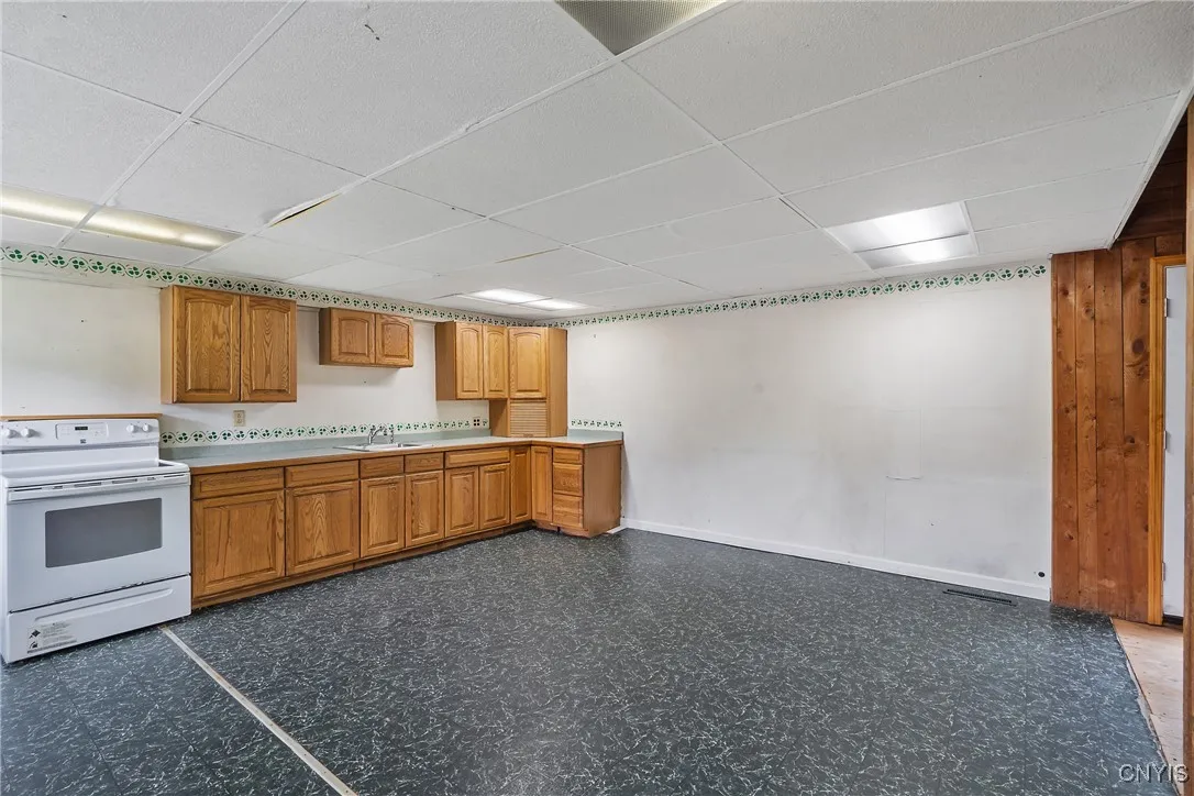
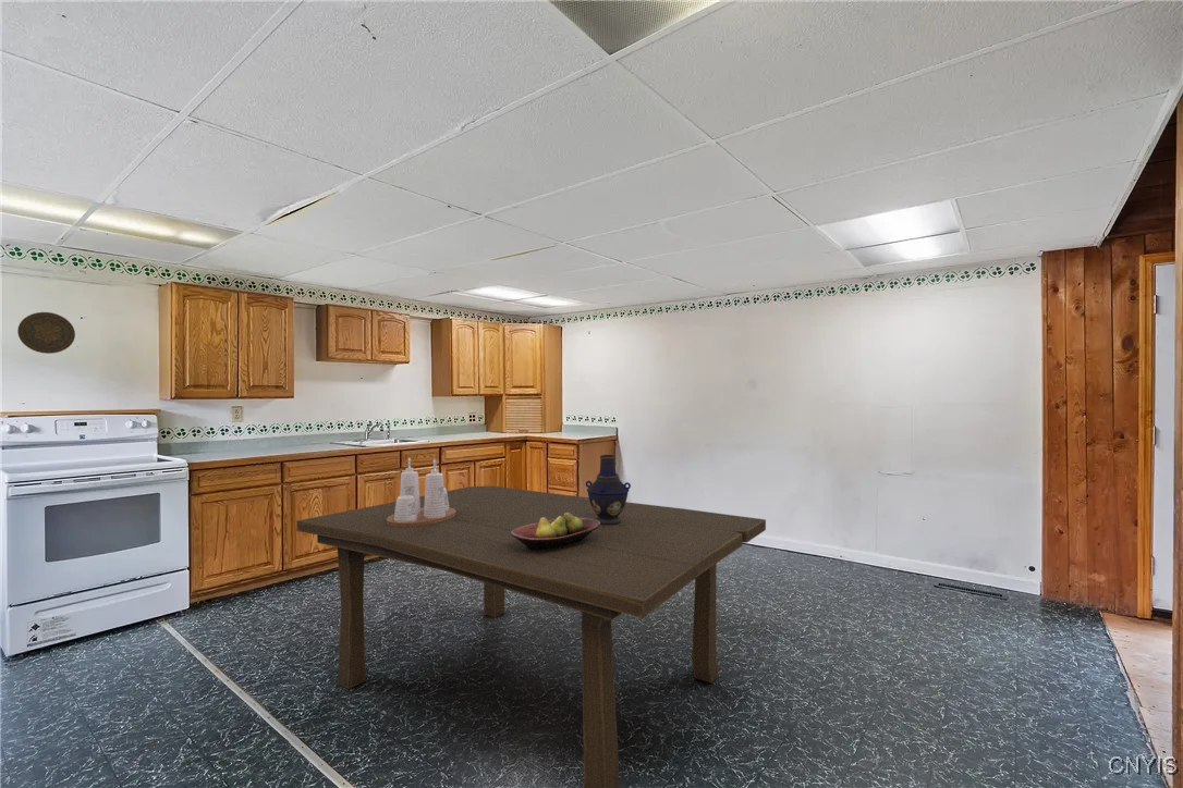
+ condiment set (425, 488)
+ vase (608, 488)
+ decorative plate (47, 332)
+ fruit bowl (557, 528)
+ dining table (533, 596)
